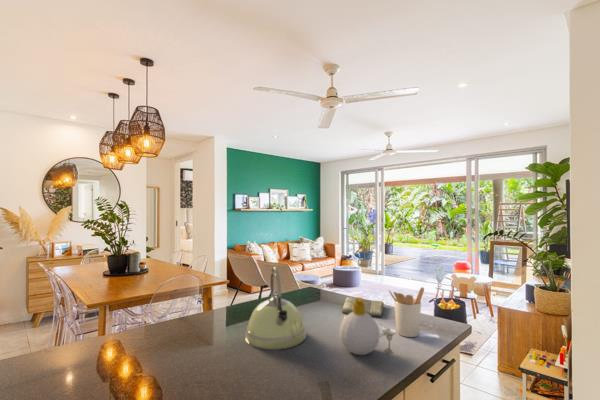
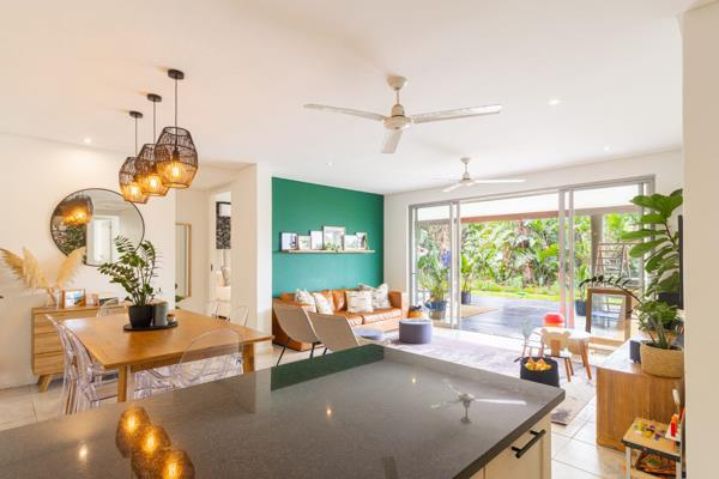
- soap bottle (359, 324)
- dish towel (365, 305)
- kettle (276, 302)
- utensil holder (406, 310)
